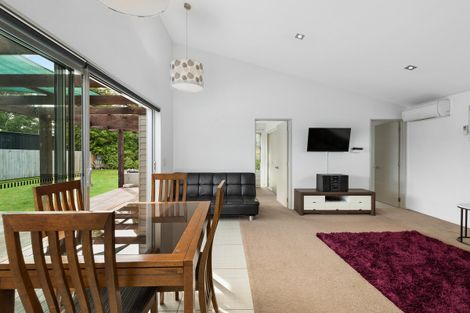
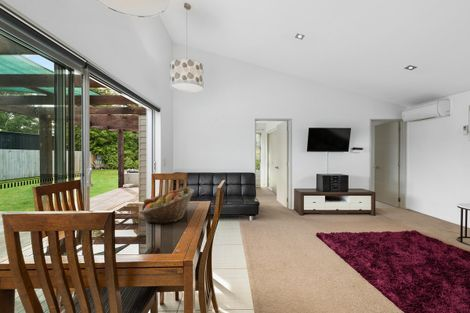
+ fruit basket (167, 203)
